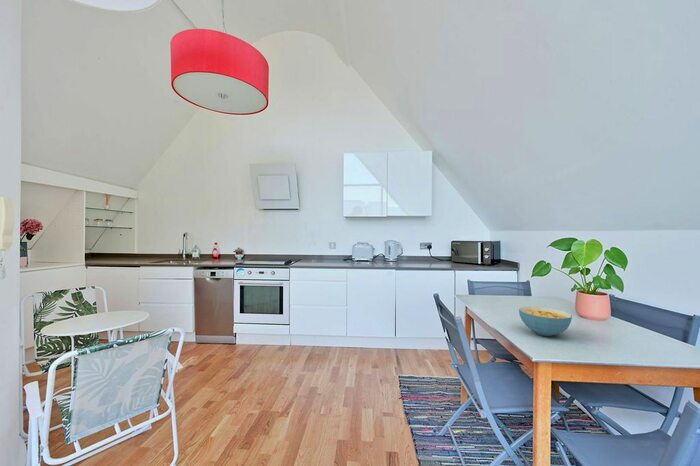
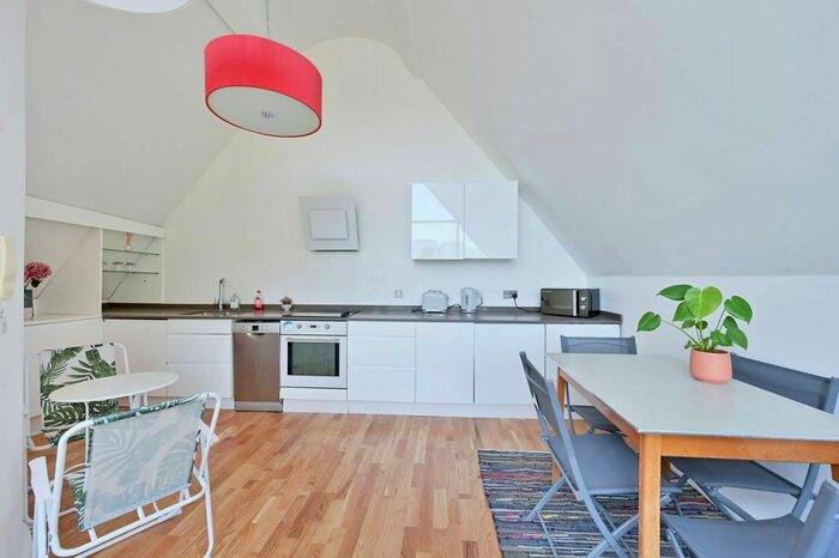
- cereal bowl (544, 322)
